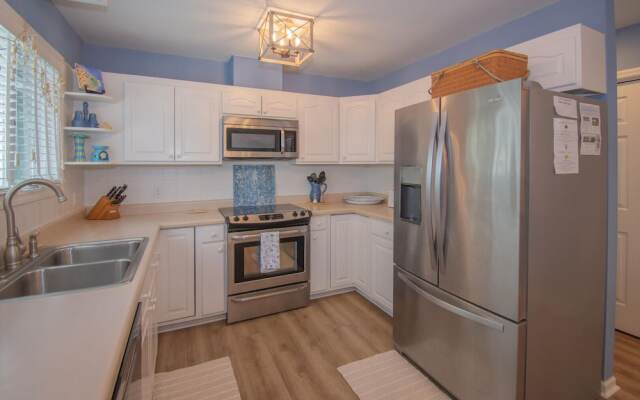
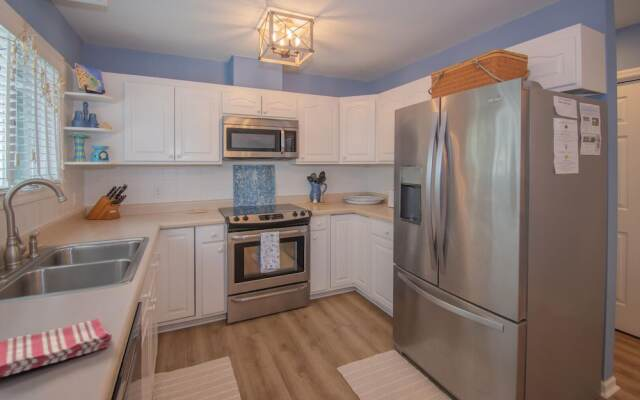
+ dish towel (49, 343)
